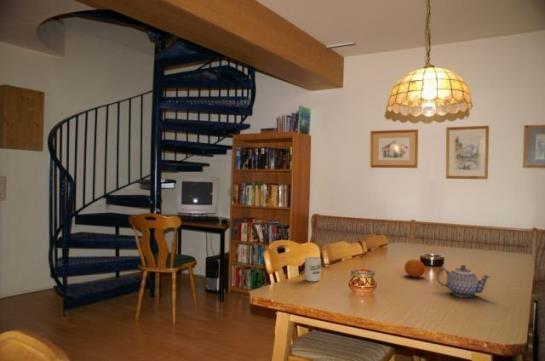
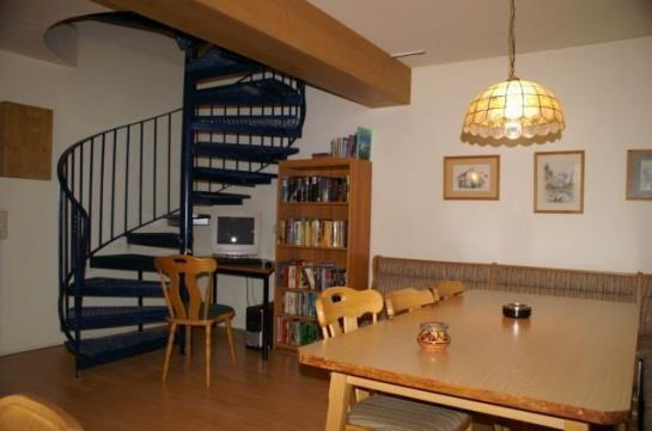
- teapot (462, 279)
- fruit (414, 267)
- cup (312, 269)
